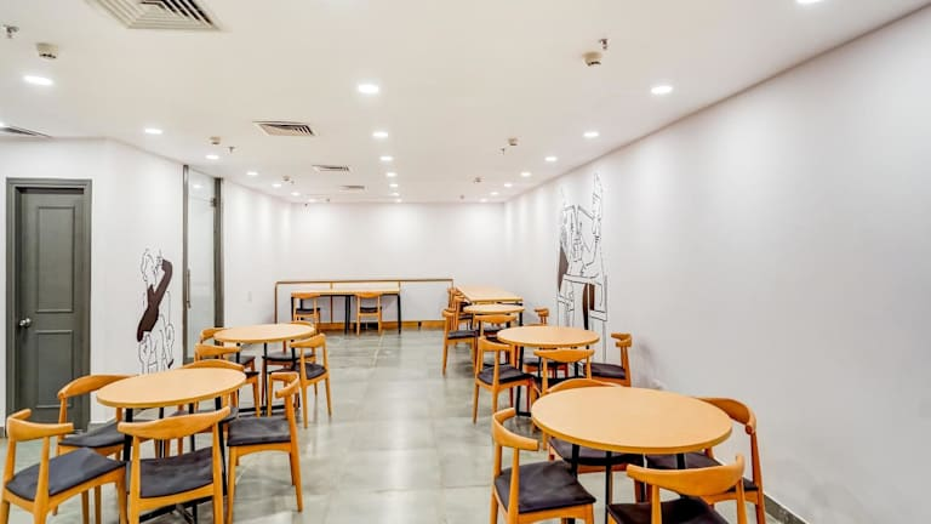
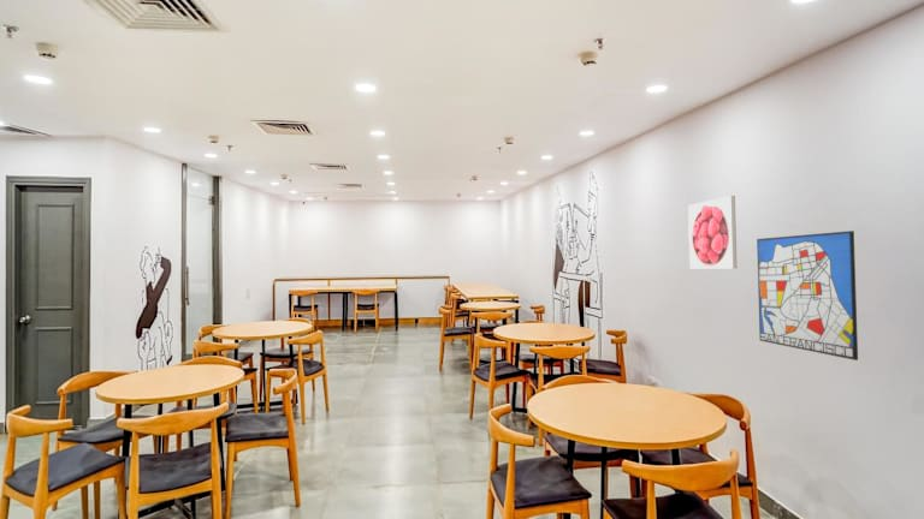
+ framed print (710, 234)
+ wall art (800, 292)
